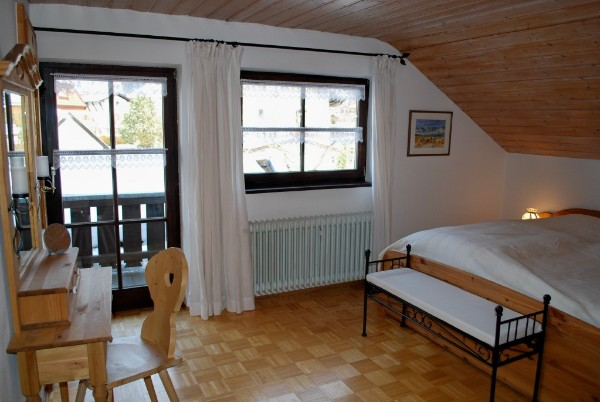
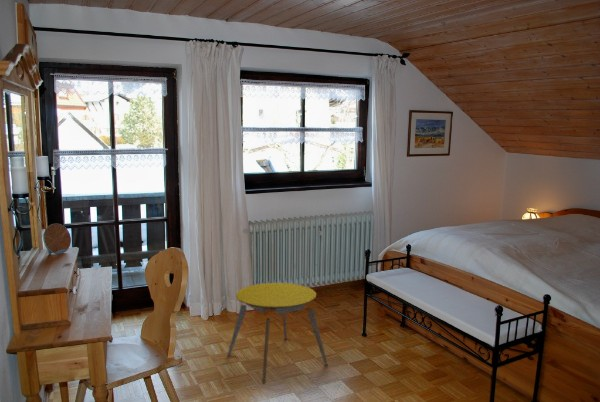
+ stool (283, 325)
